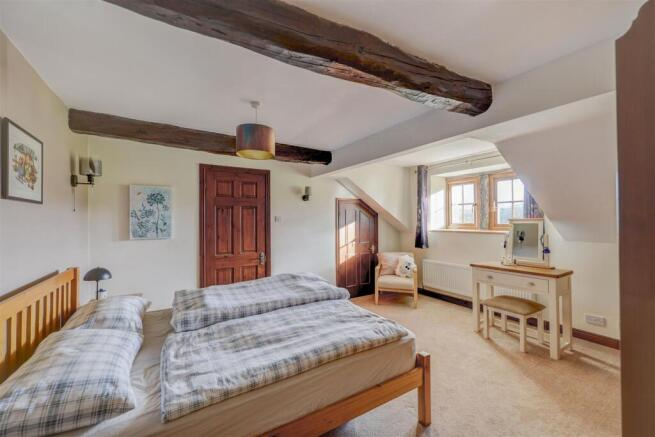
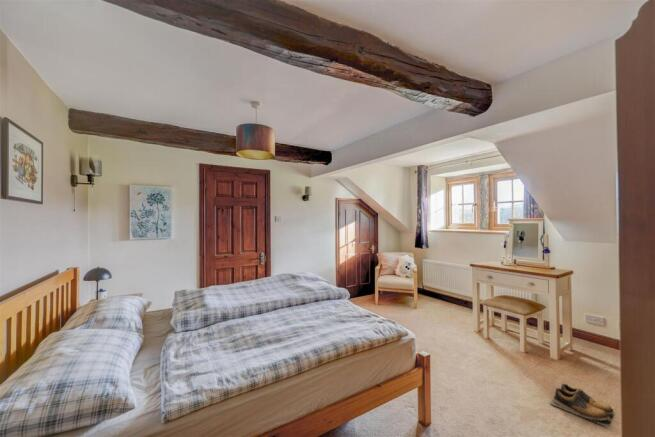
+ shoes (581, 400)
